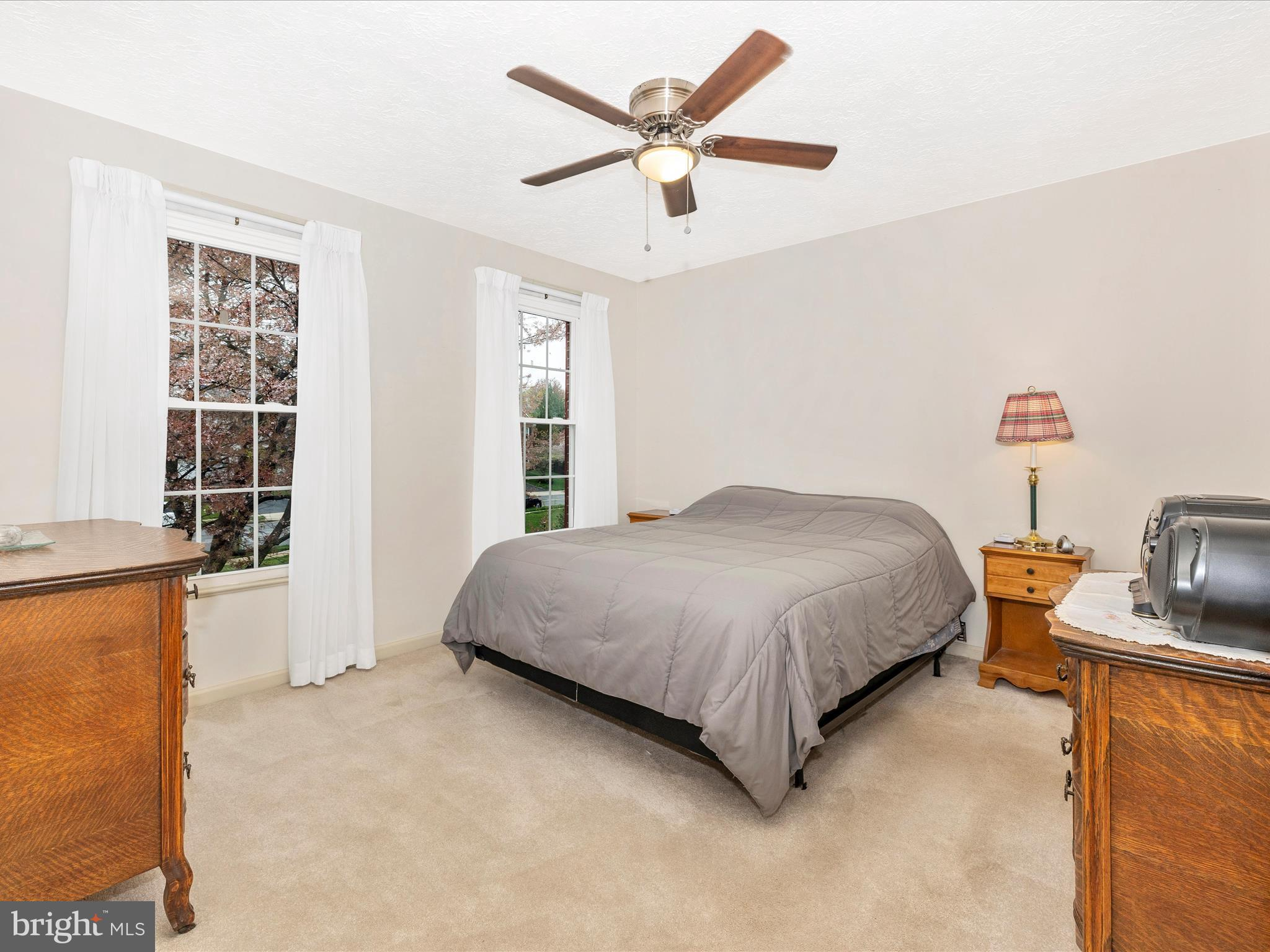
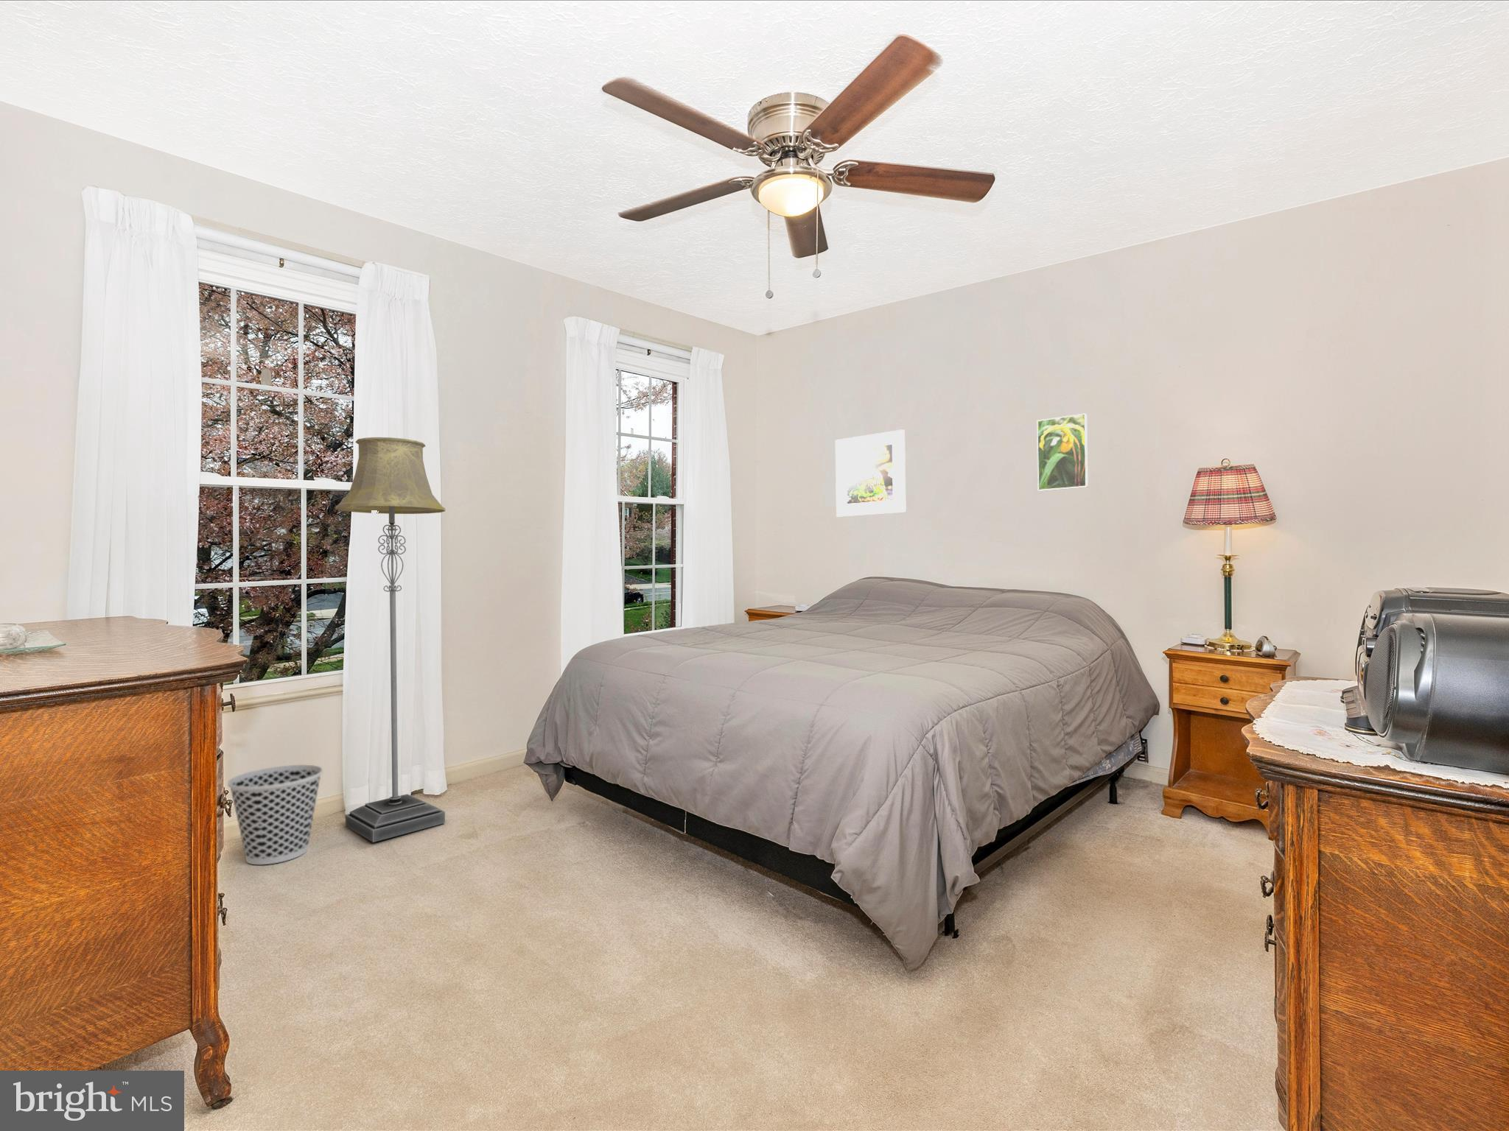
+ wastebasket (277, 814)
+ floor lamp (393, 633)
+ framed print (1062, 453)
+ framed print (869, 474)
